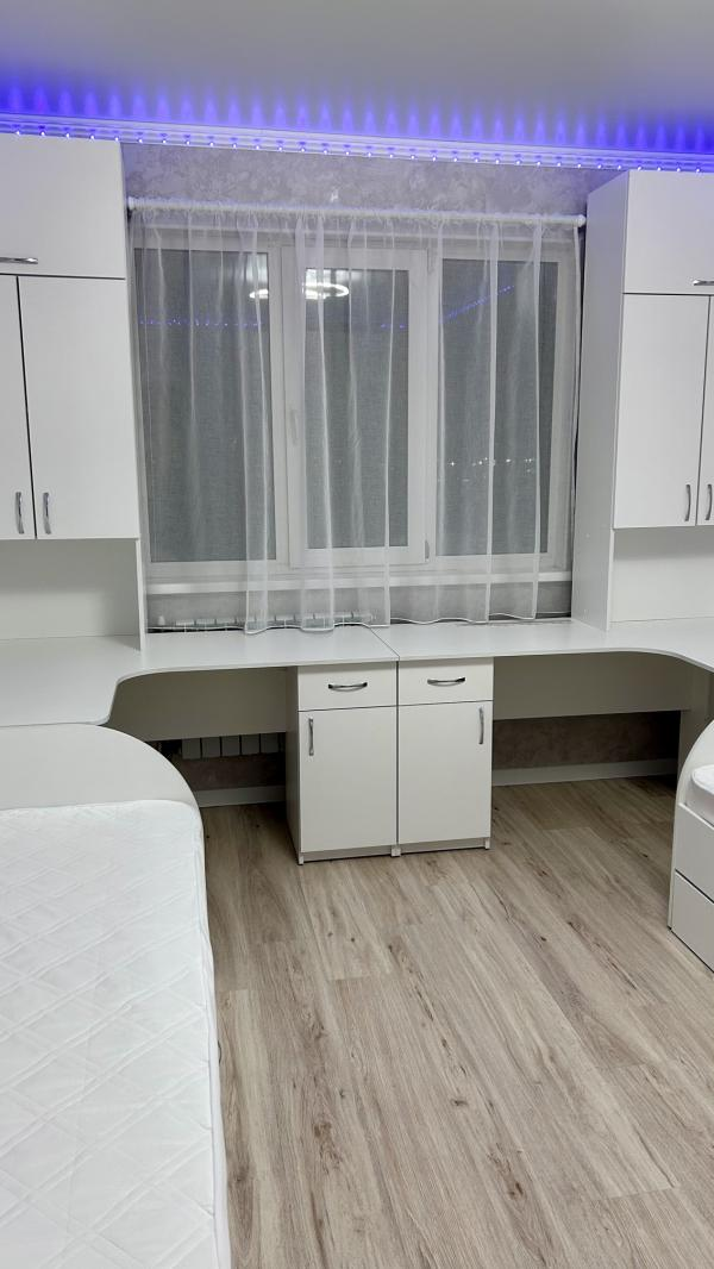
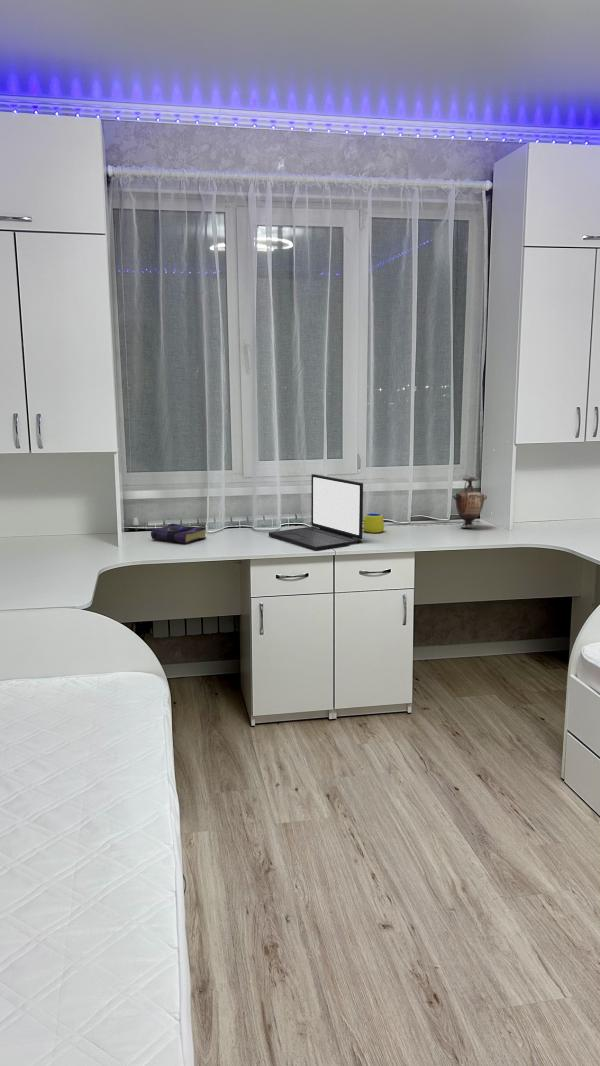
+ laptop (314, 510)
+ mug (370, 523)
+ book (178, 533)
+ vase (468, 500)
